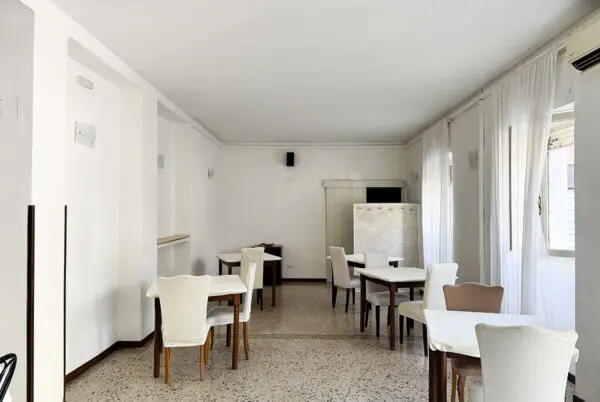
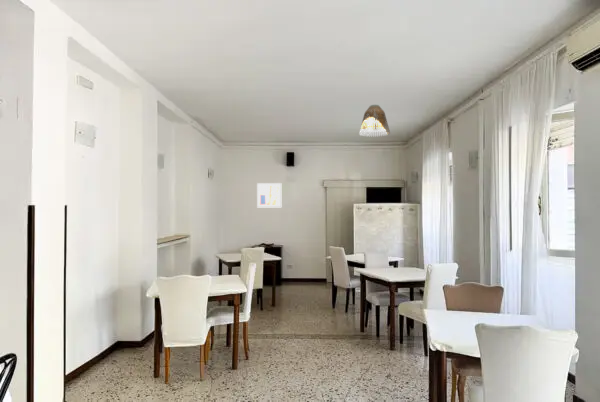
+ lamp shade (375, 119)
+ wall art (269, 195)
